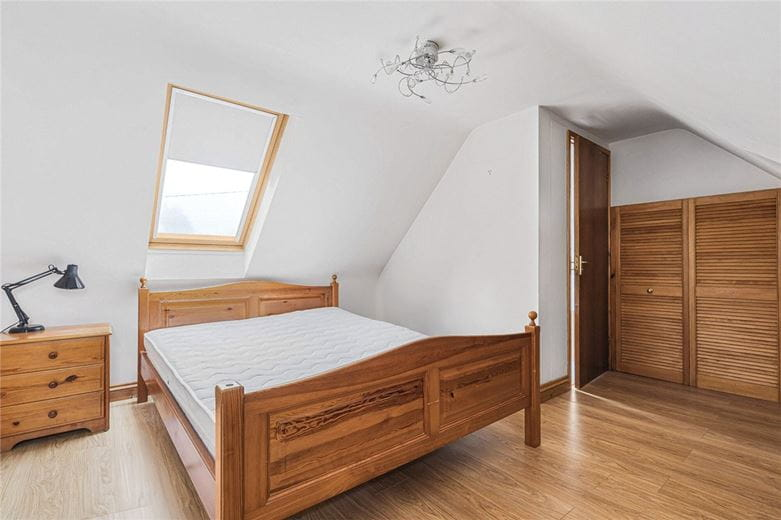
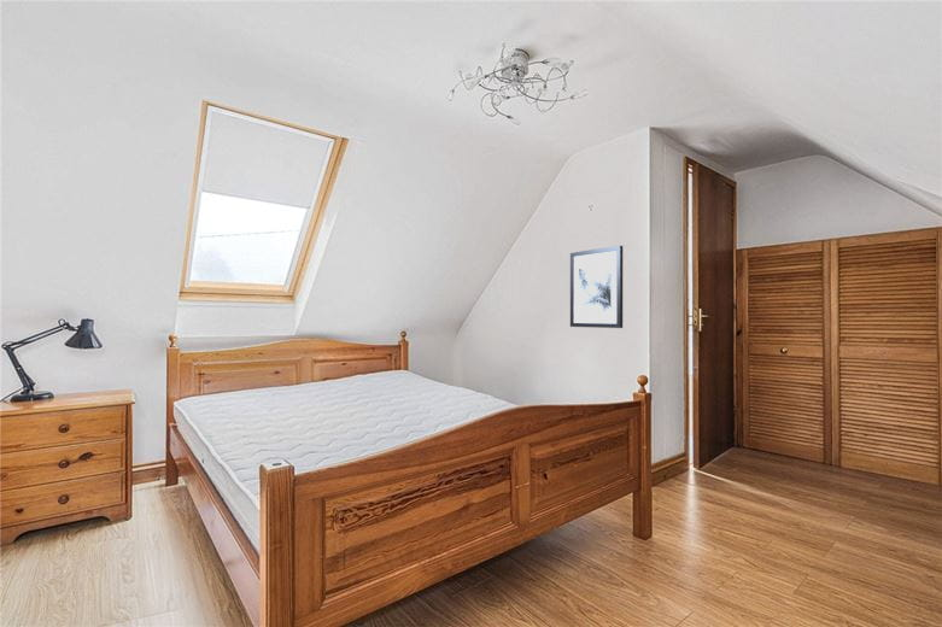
+ wall art (595, 288)
